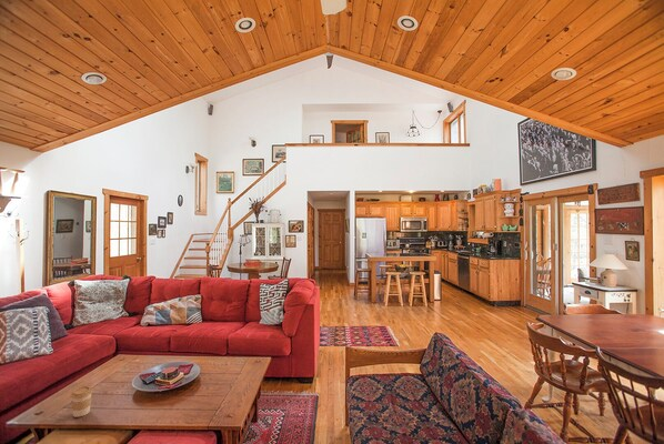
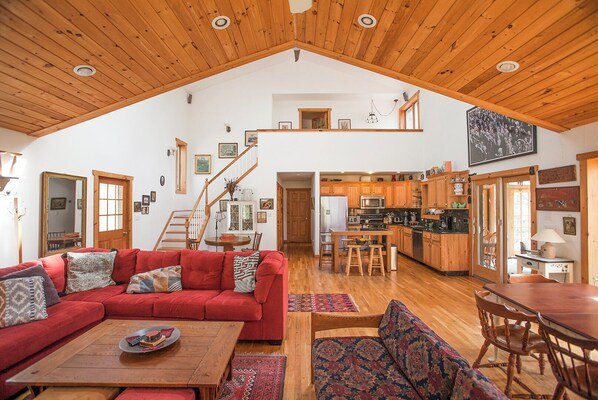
- coffee cup (81, 401)
